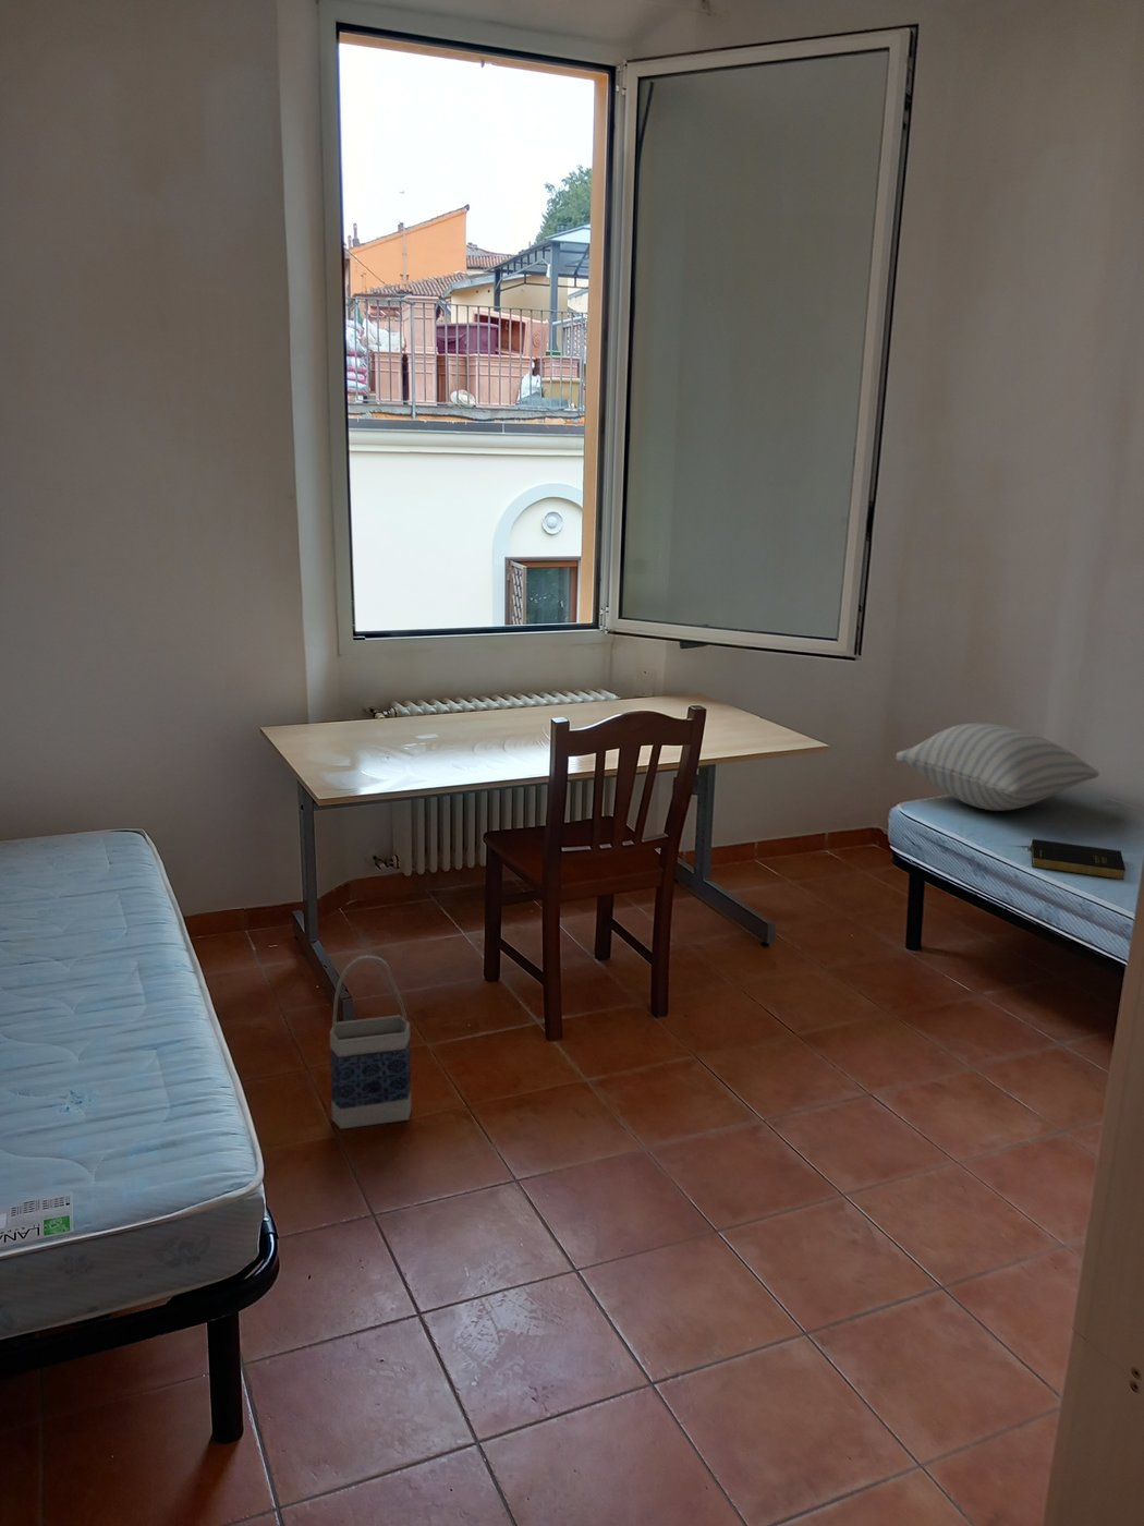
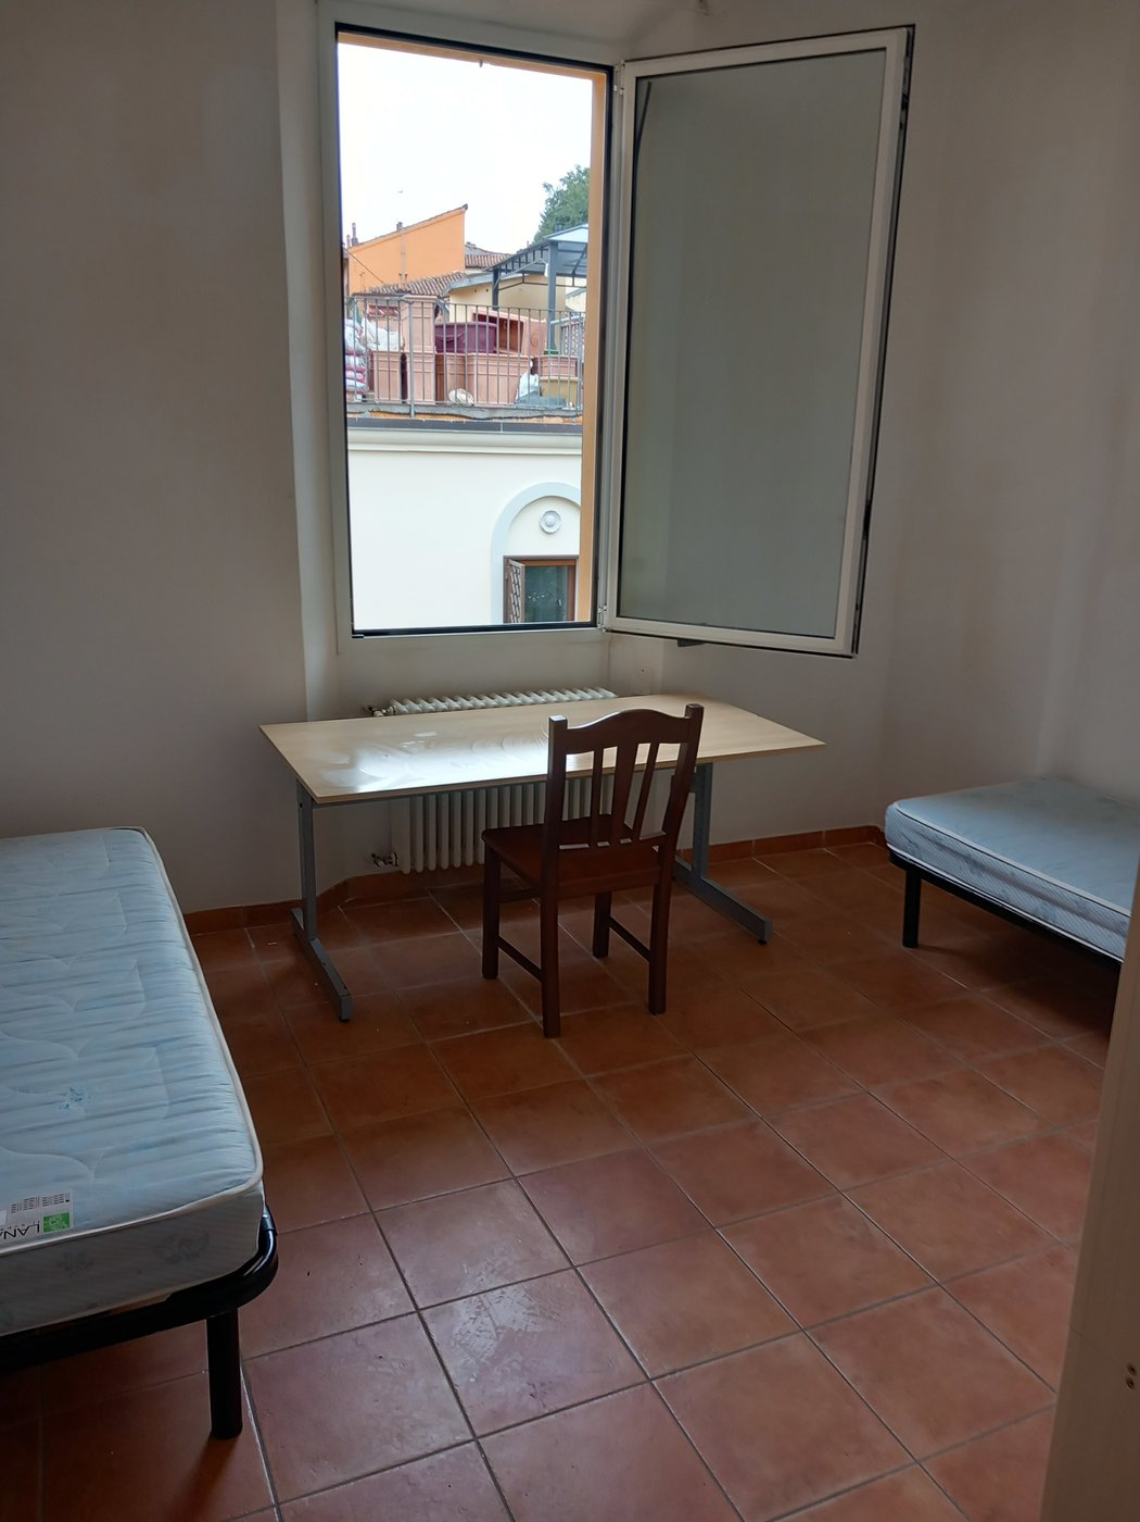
- bag (369, 1037)
- pillow (996, 764)
- book (1073, 858)
